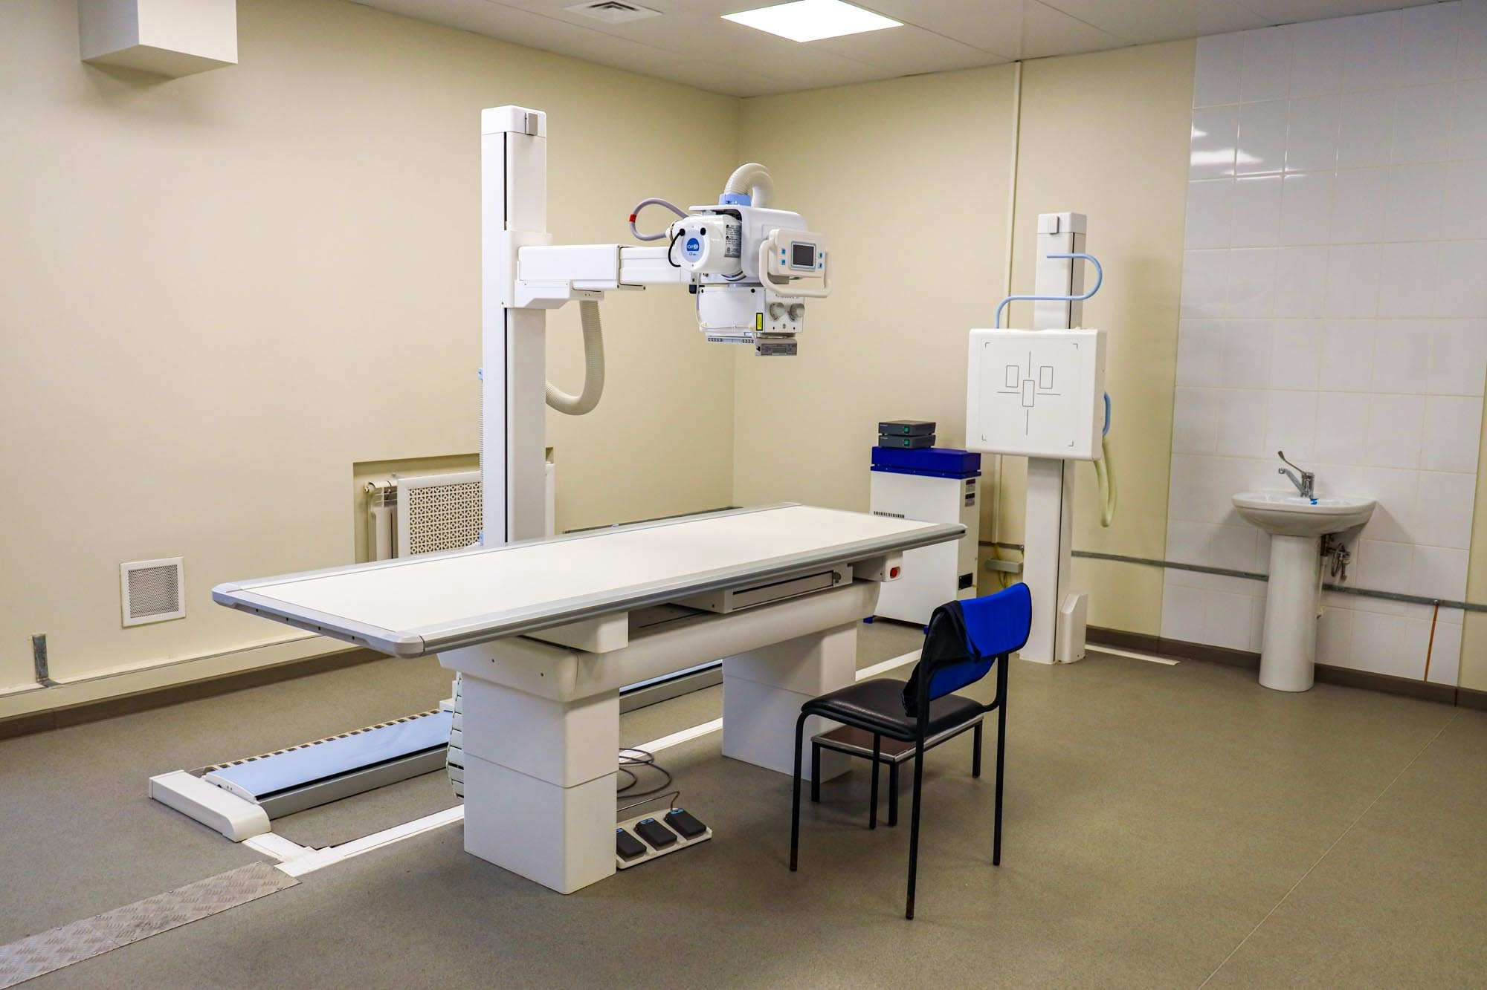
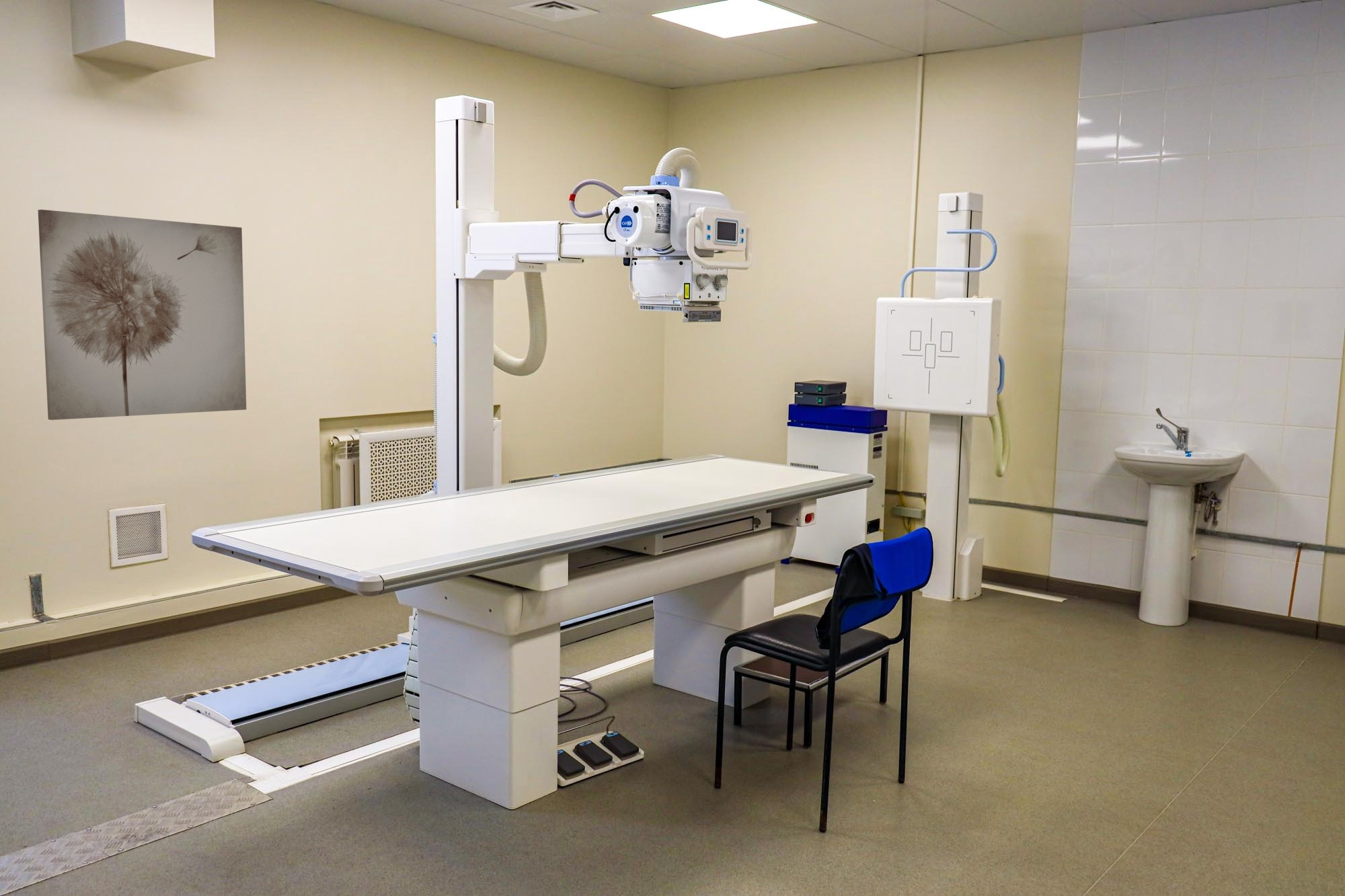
+ wall art (151, 317)
